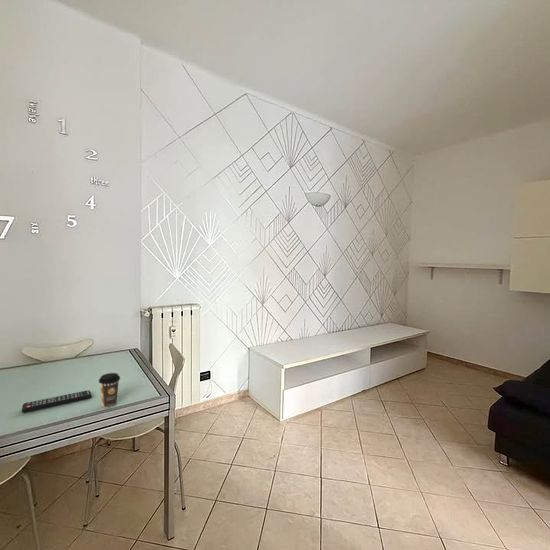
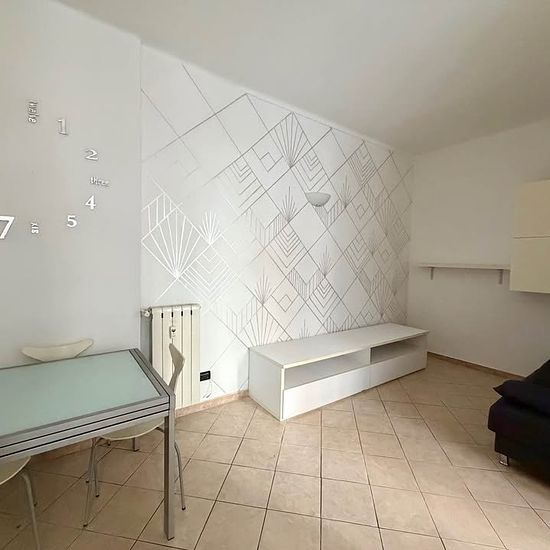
- coffee cup (109, 390)
- remote control (58, 401)
